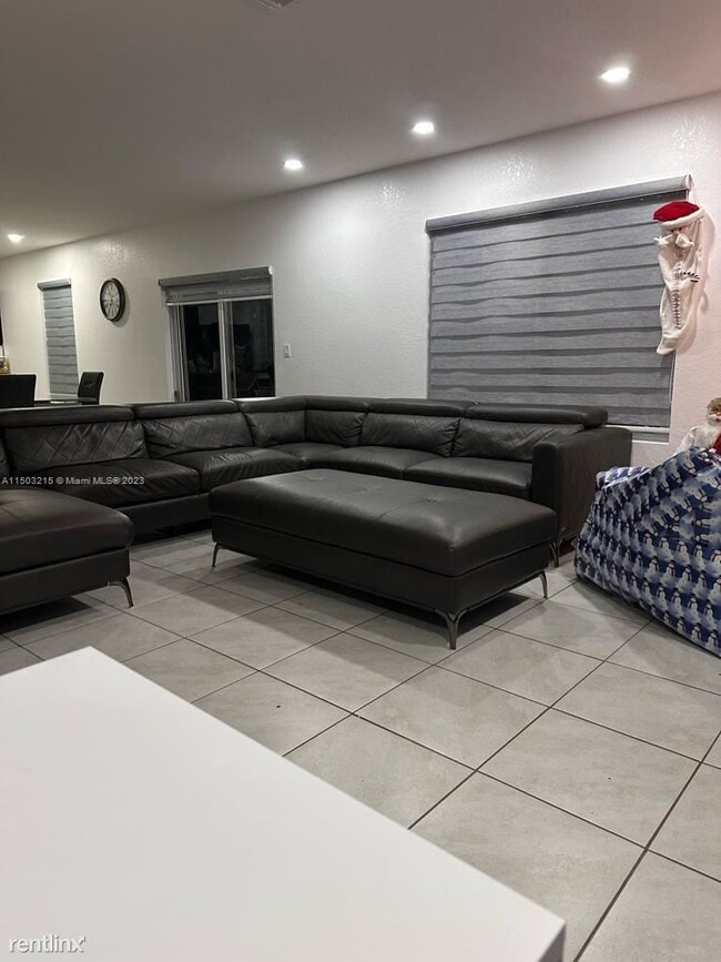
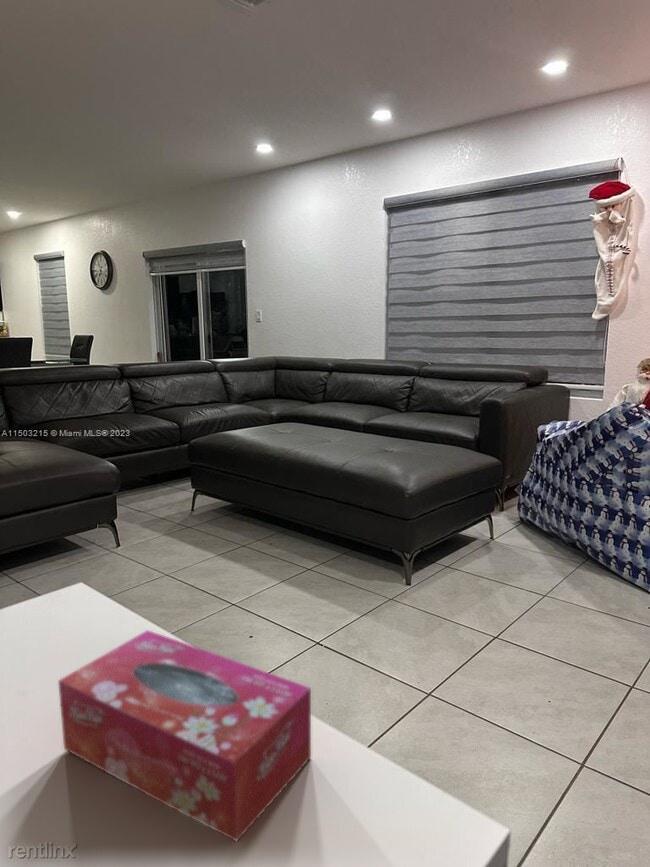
+ tissue box (184, 719)
